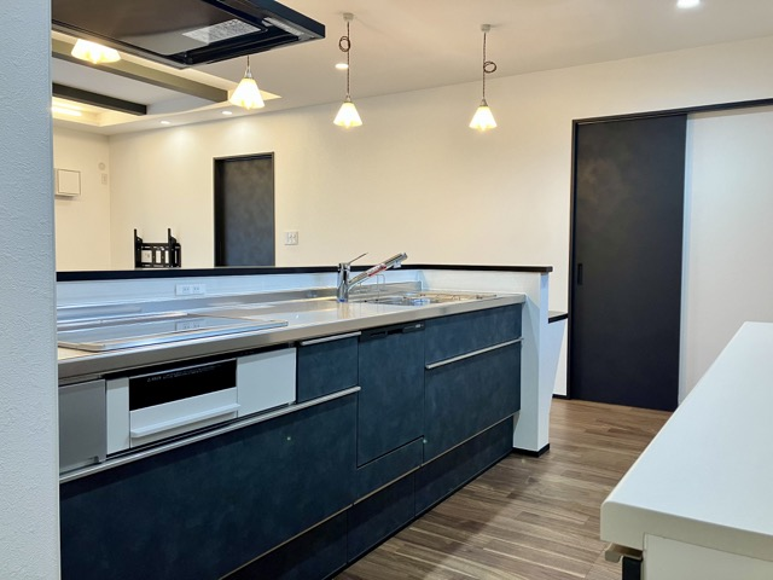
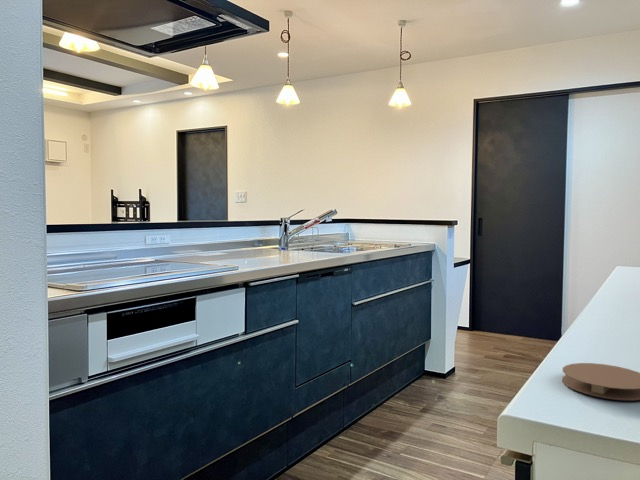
+ coaster (605, 380)
